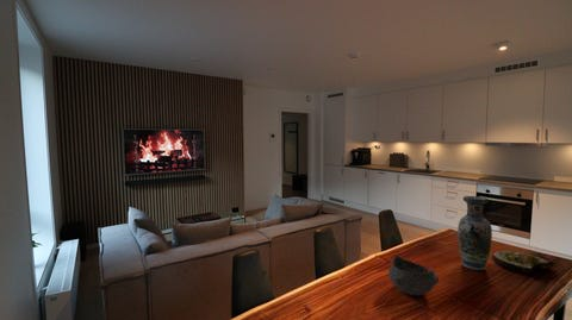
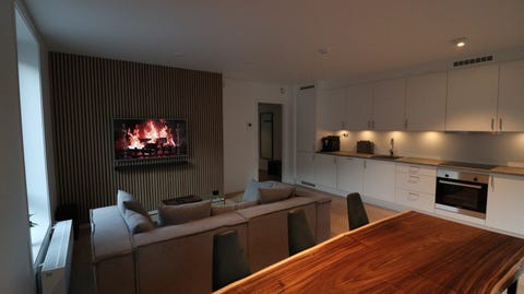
- salad plate (520, 258)
- bowl (409, 276)
- vase (474, 232)
